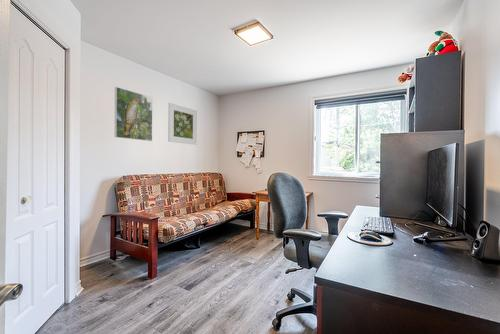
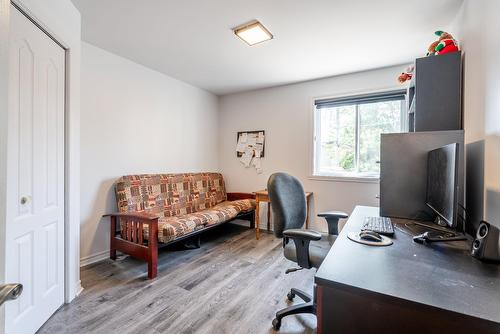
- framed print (134, 115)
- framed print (183, 125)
